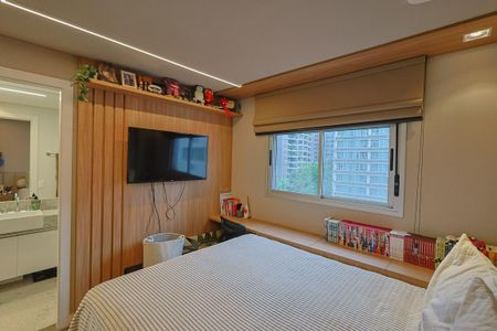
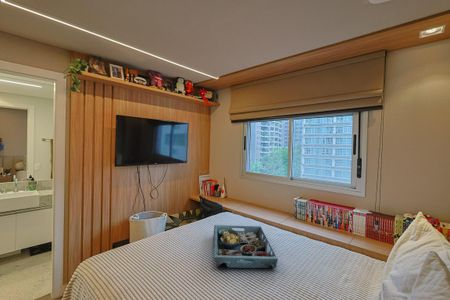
+ serving tray (240, 243)
